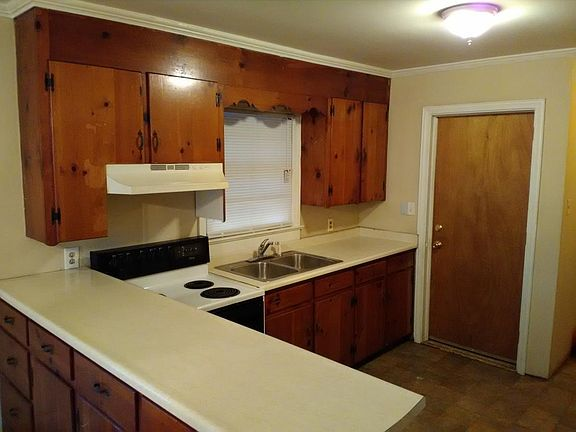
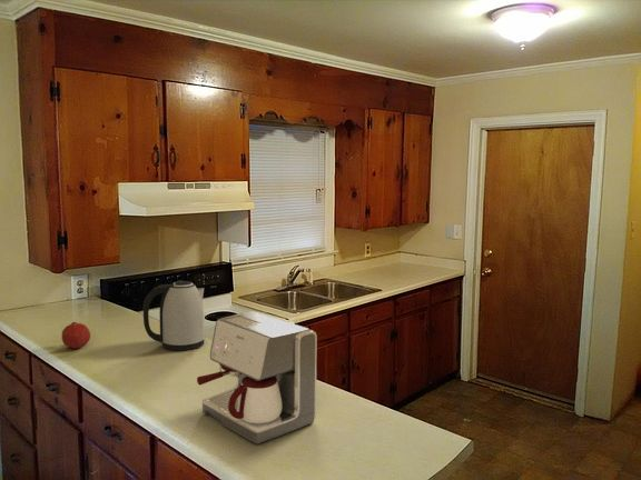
+ coffee maker (258, 370)
+ kettle (174, 313)
+ fruit (75, 334)
